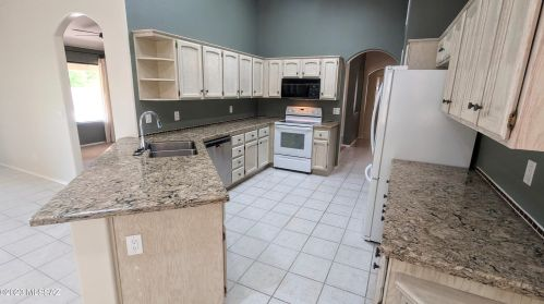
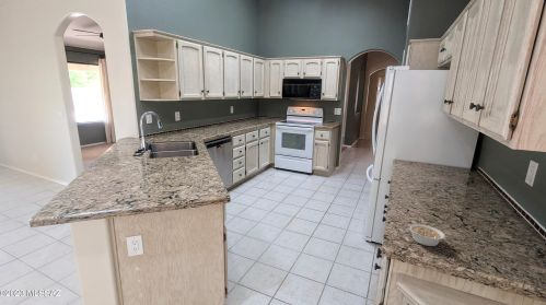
+ legume (427, 235)
